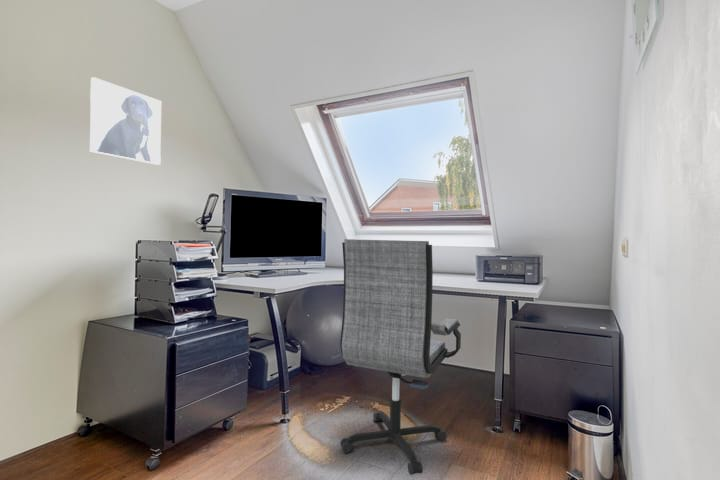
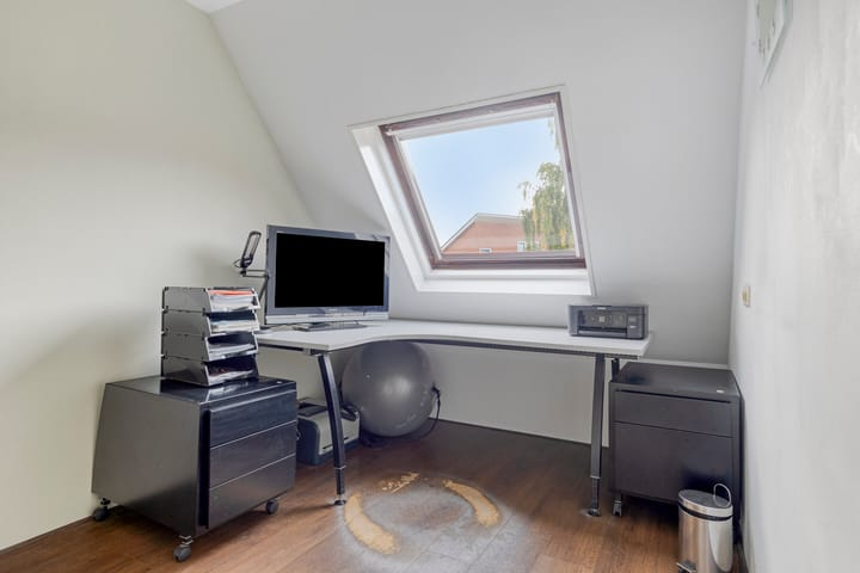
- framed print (128, 124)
- office chair (398, 340)
